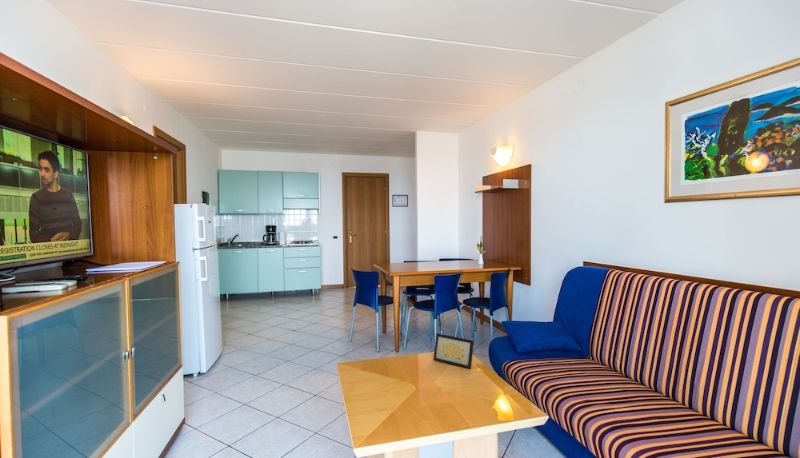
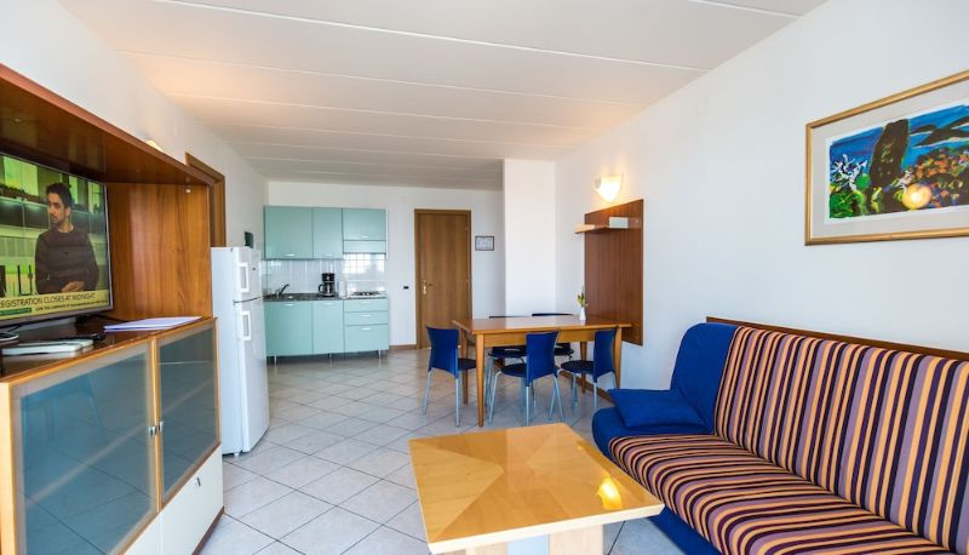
- picture frame (454, 349)
